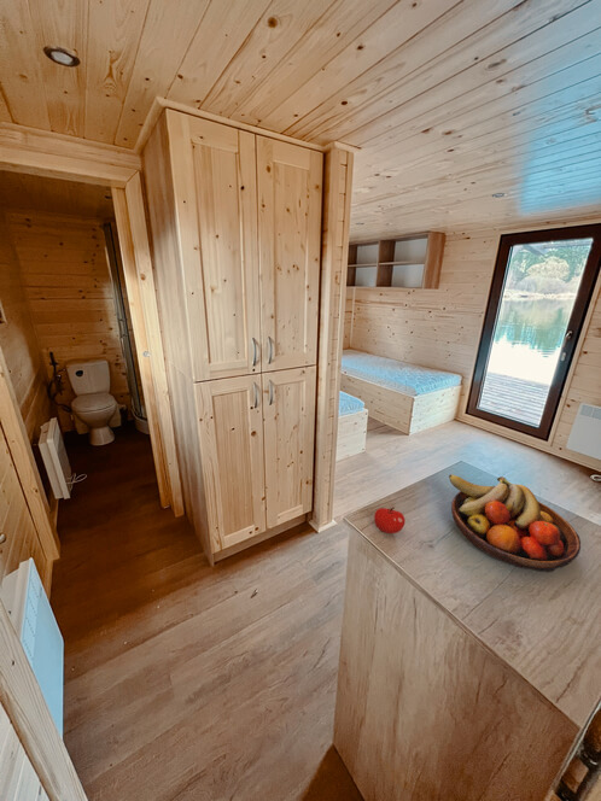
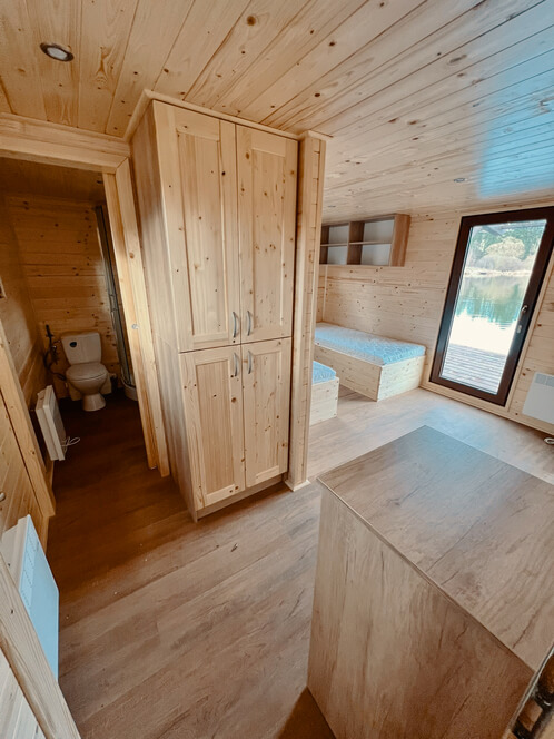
- fruit bowl (510, 514)
- apple (389, 519)
